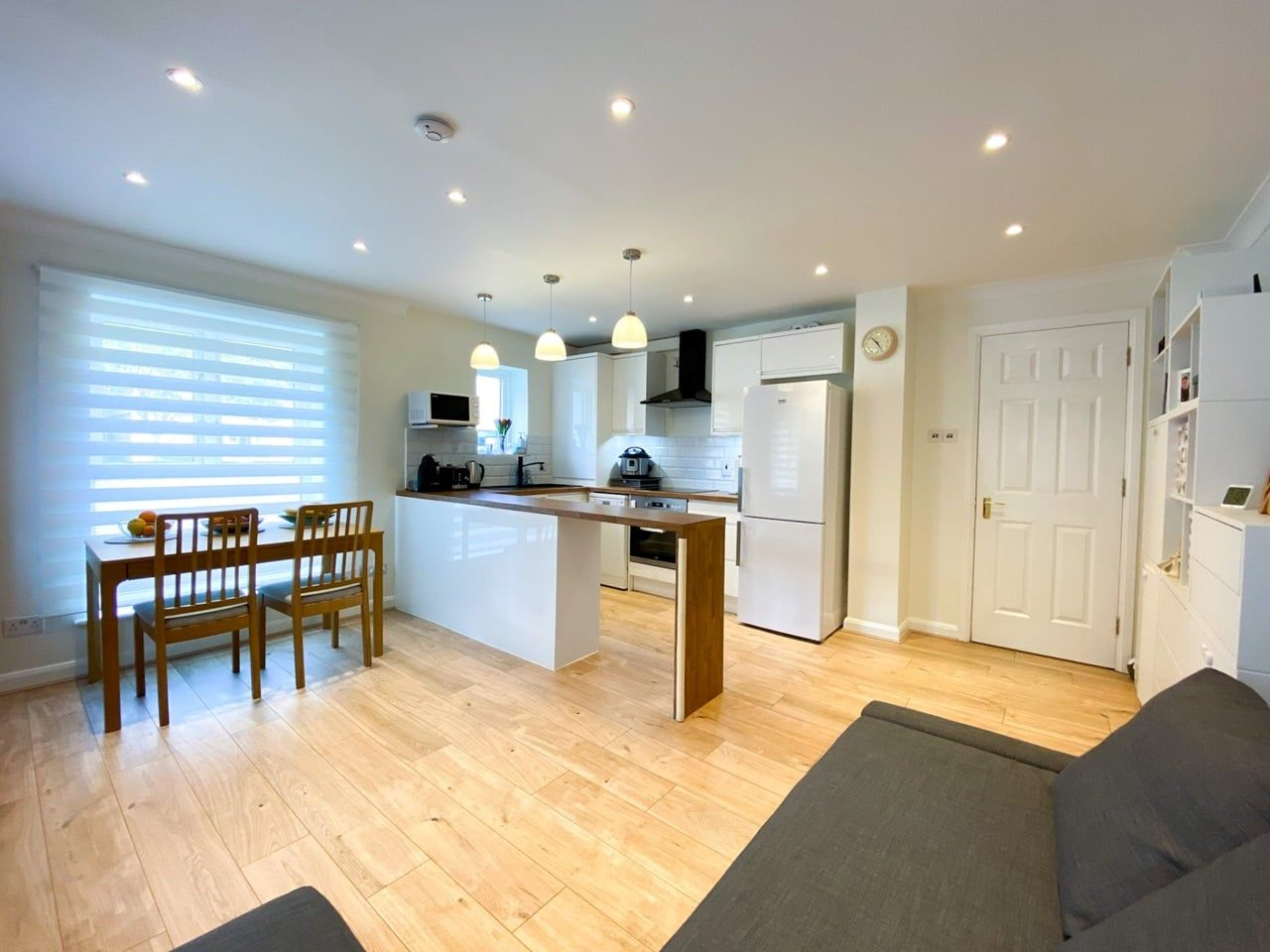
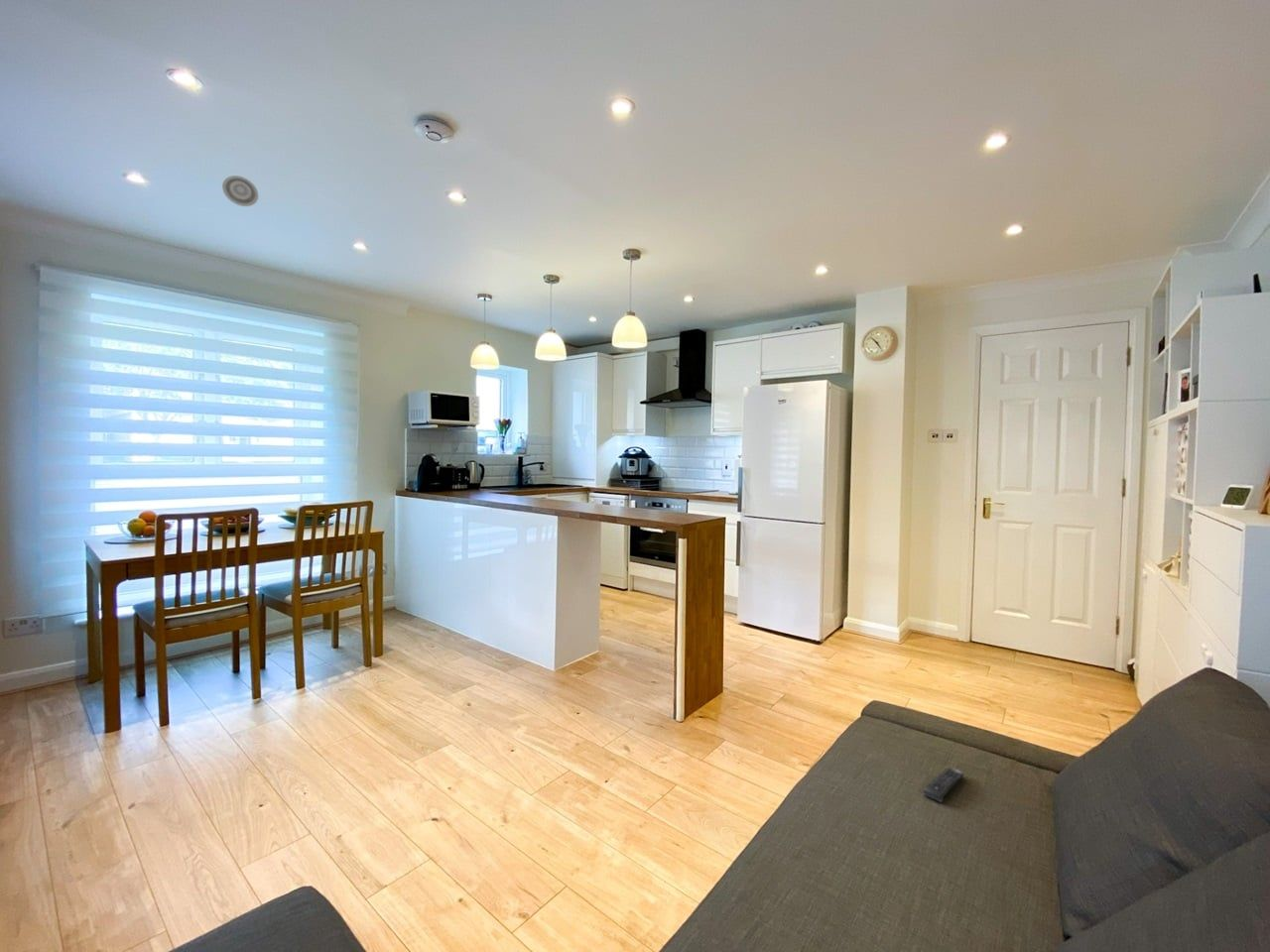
+ remote control (945, 781)
+ smoke detector (240, 189)
